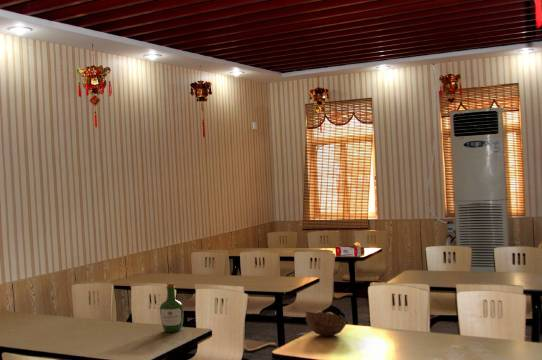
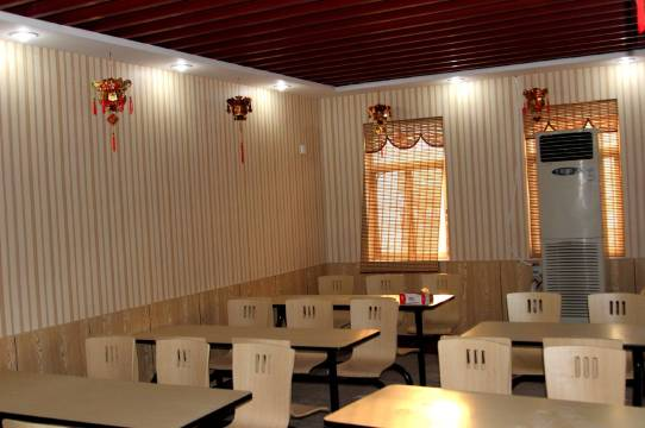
- wine bottle (171, 306)
- bowl (326, 322)
